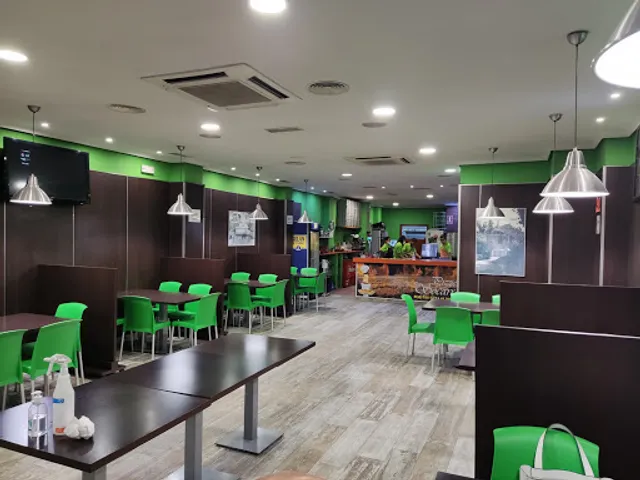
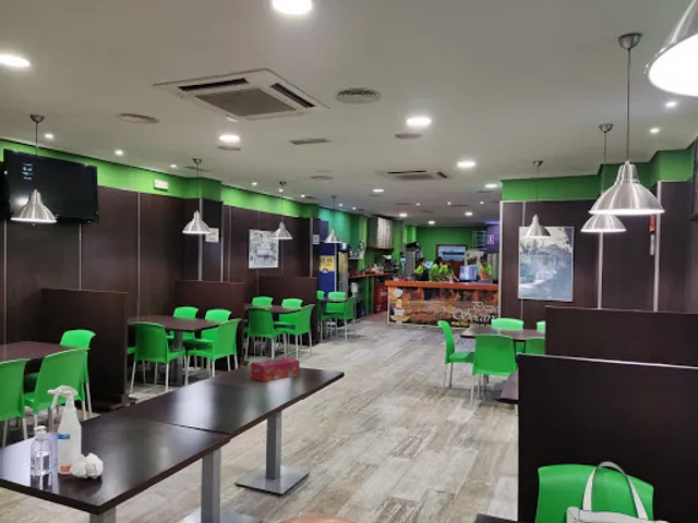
+ tissue box (275, 368)
